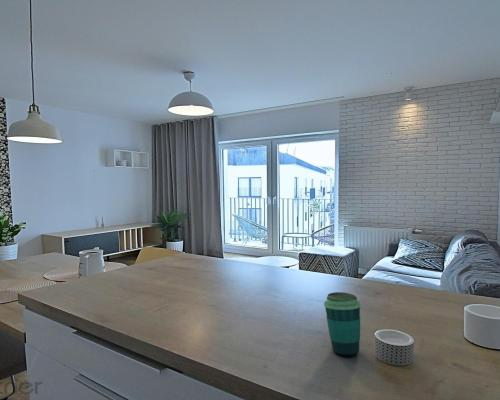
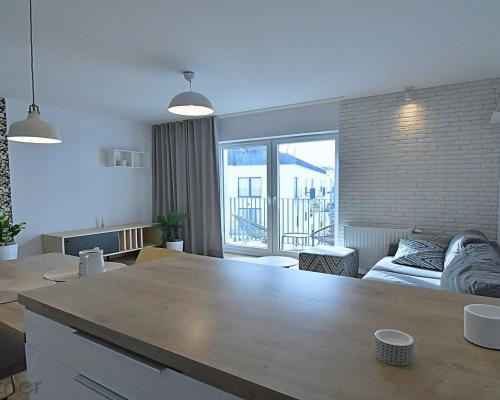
- cup (342, 322)
